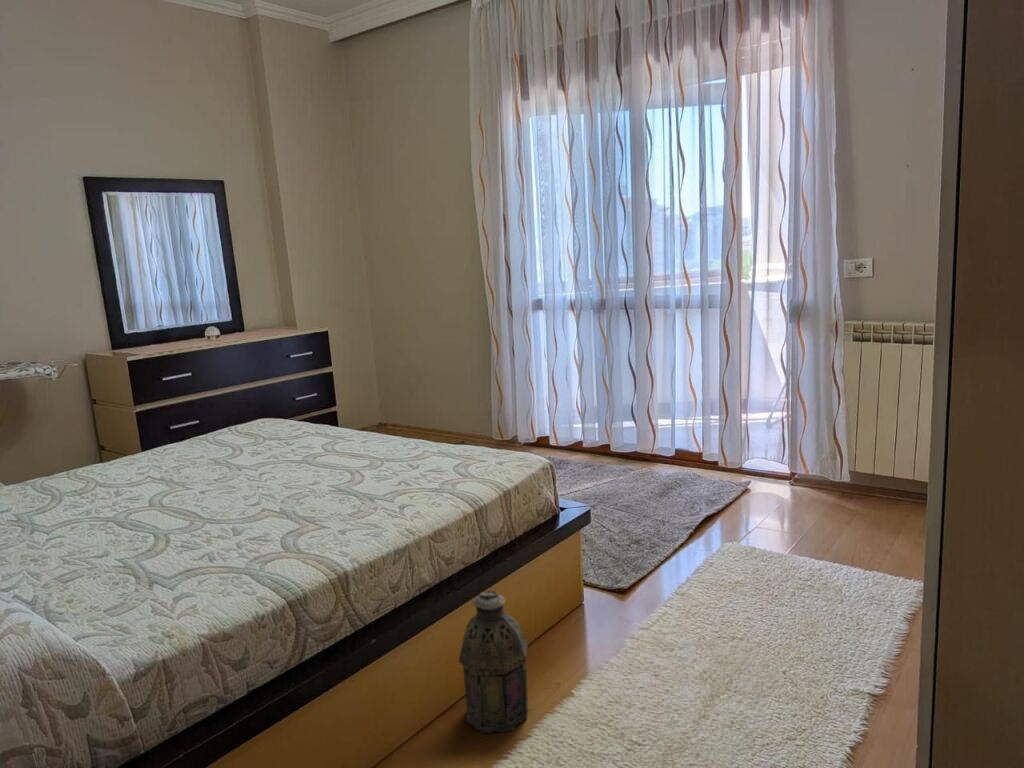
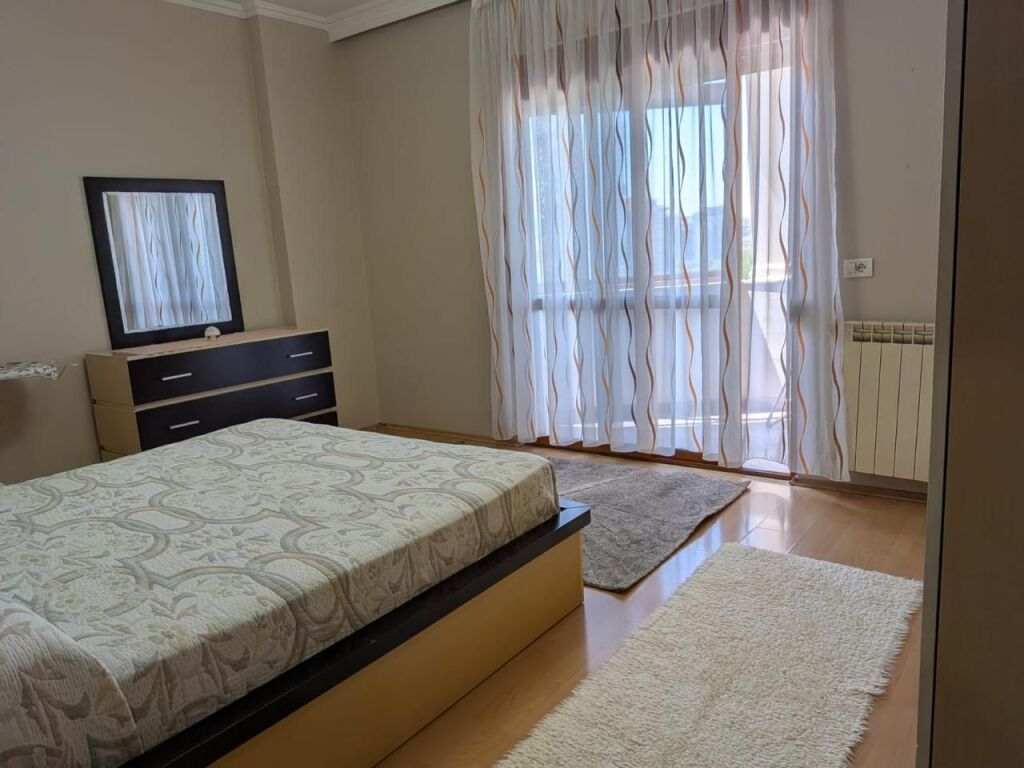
- lantern (493, 654)
